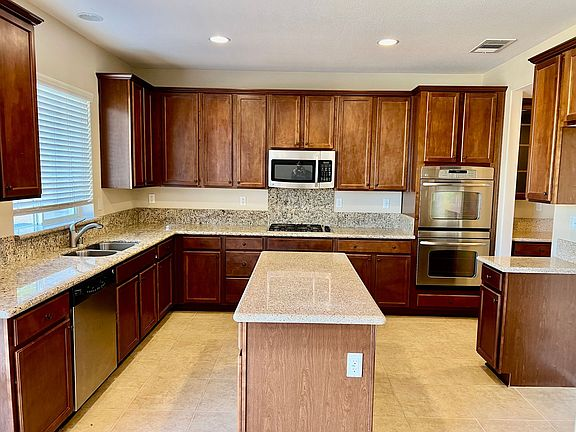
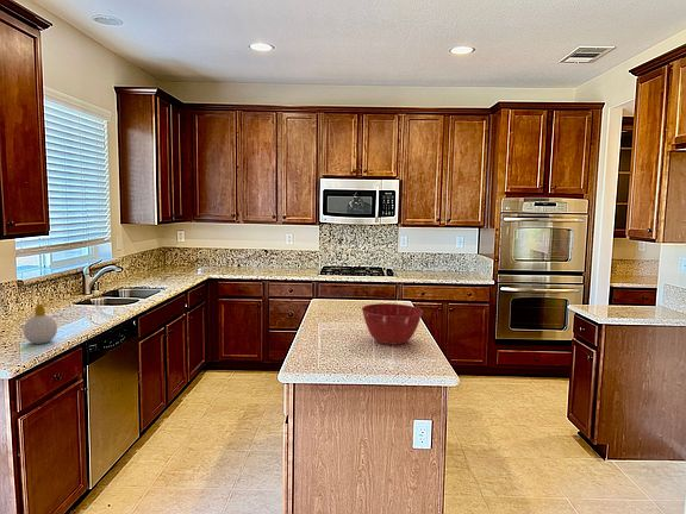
+ mixing bowl (391, 325)
+ soap bottle (39, 322)
